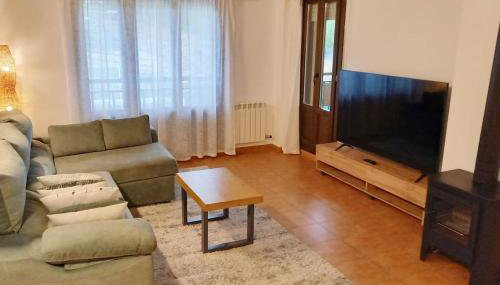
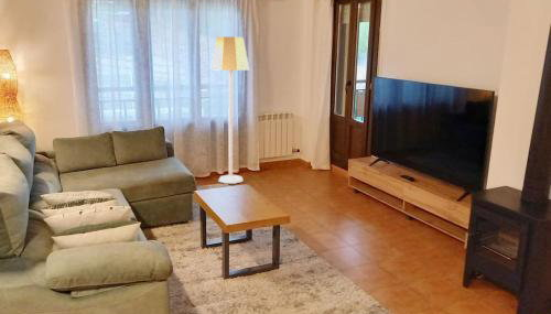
+ lamp (230, 110)
